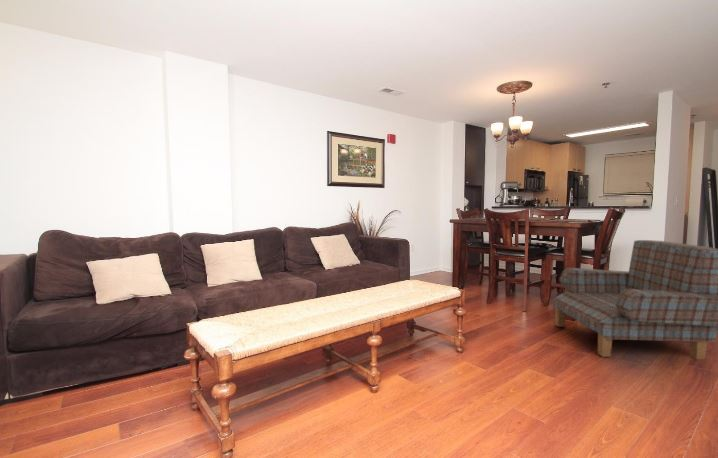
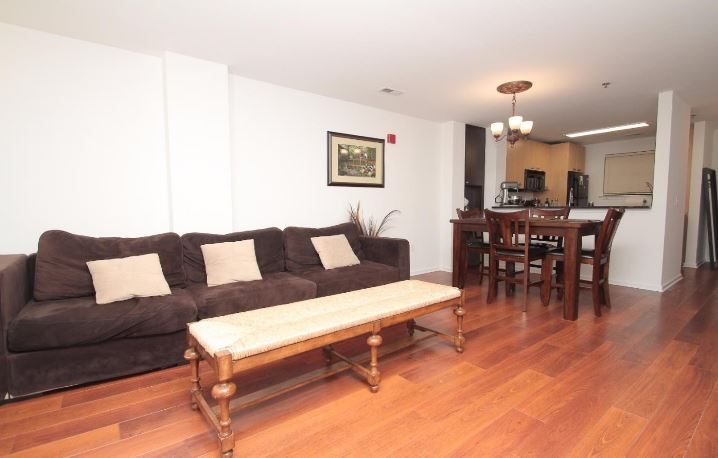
- armchair (628, 292)
